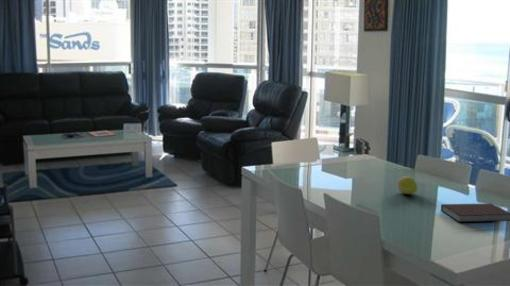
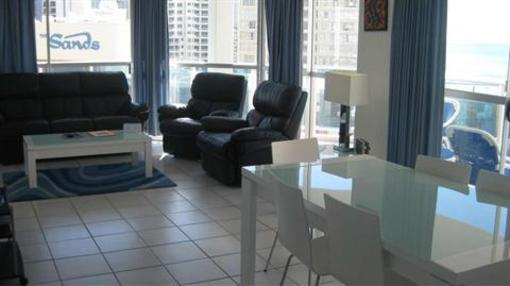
- fruit (407, 185)
- notebook (475, 212)
